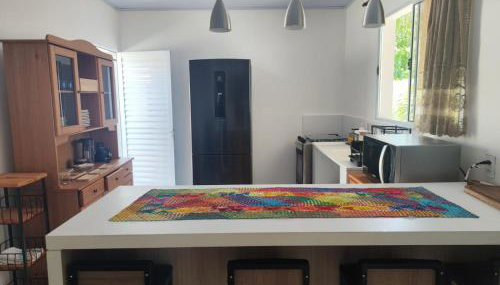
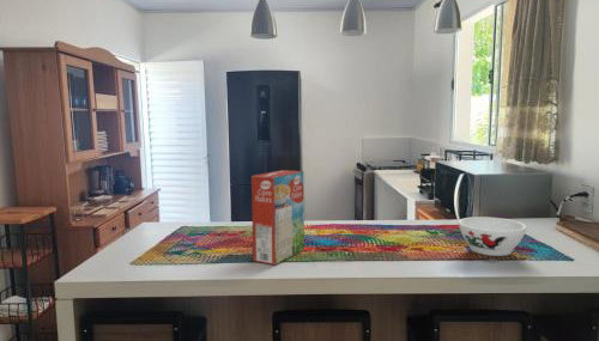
+ bowl (490, 237)
+ cereal box (278, 214)
